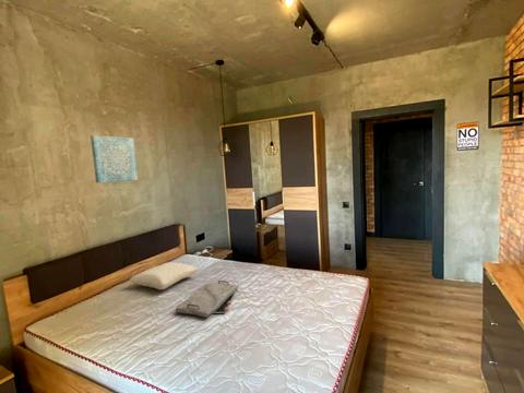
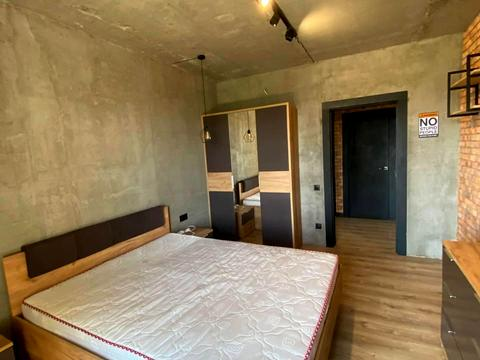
- pillow (164, 275)
- wall art (116, 158)
- serving tray (213, 297)
